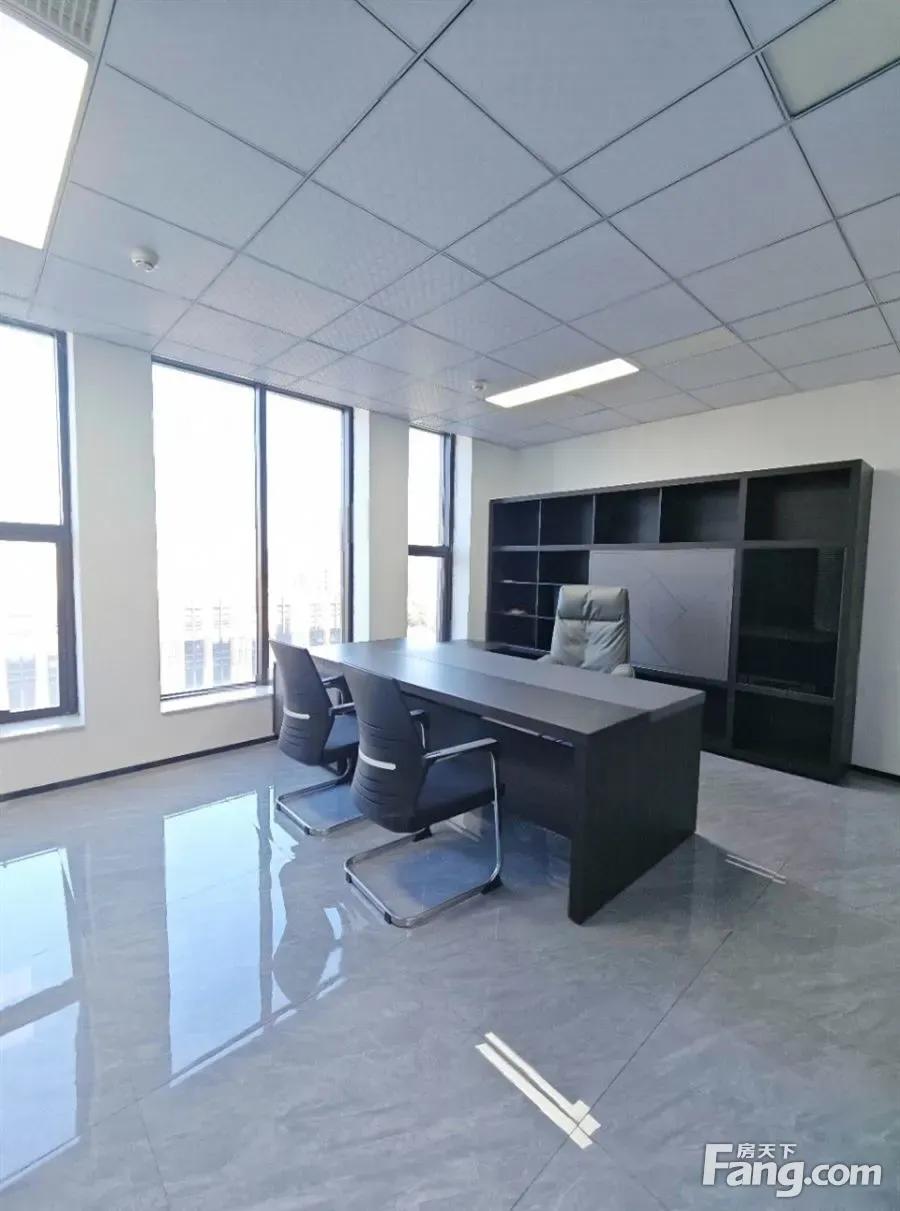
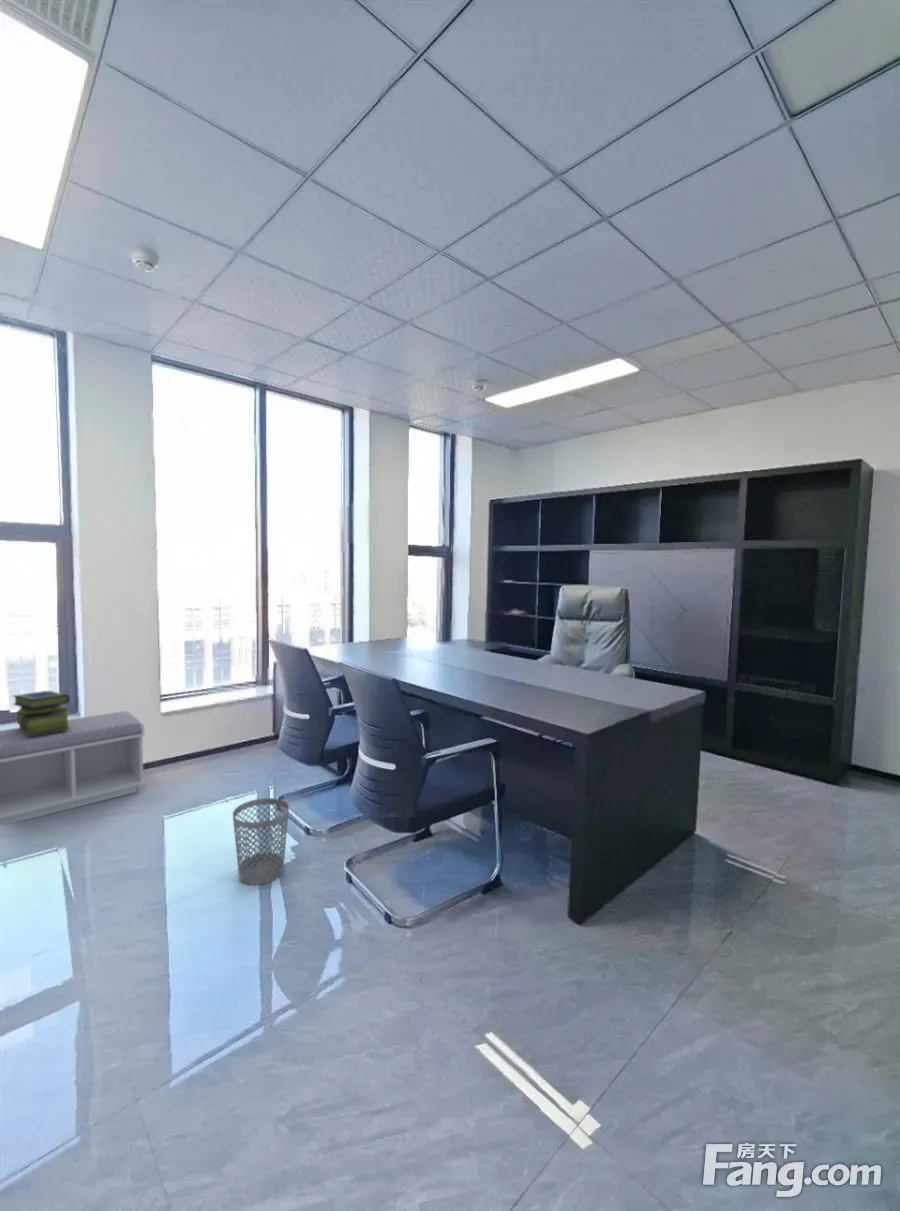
+ wastebasket (260, 840)
+ stack of books (41, 711)
+ bench (67, 762)
